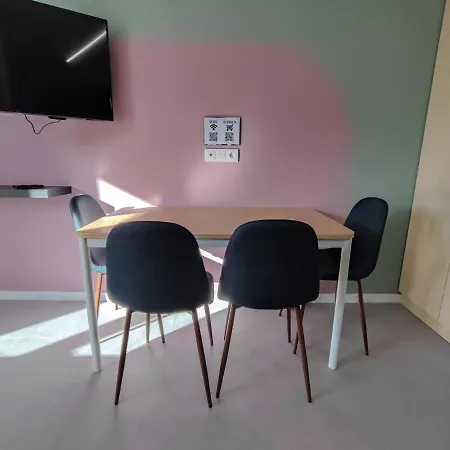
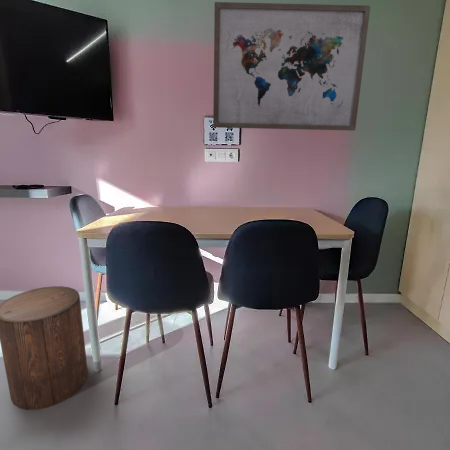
+ stool (45, 343)
+ wall art (288, 69)
